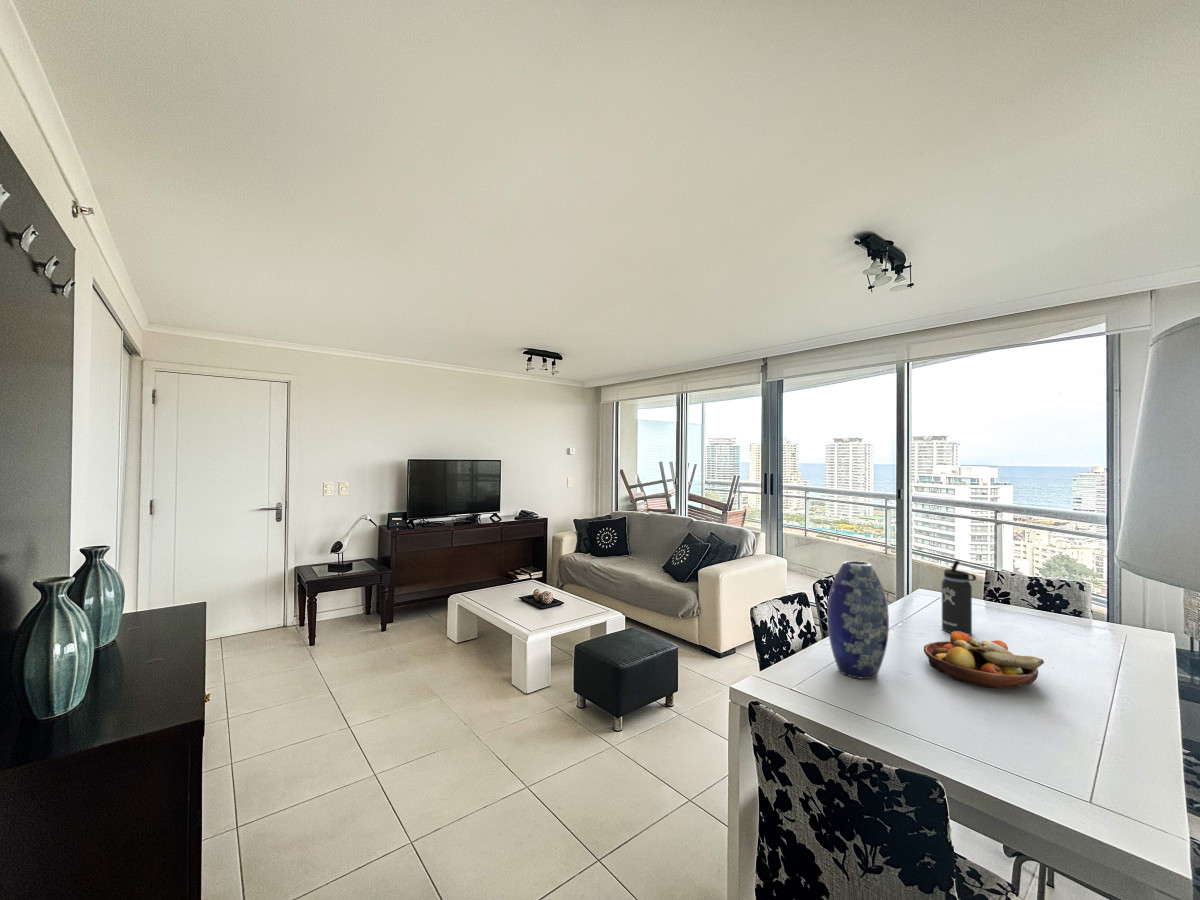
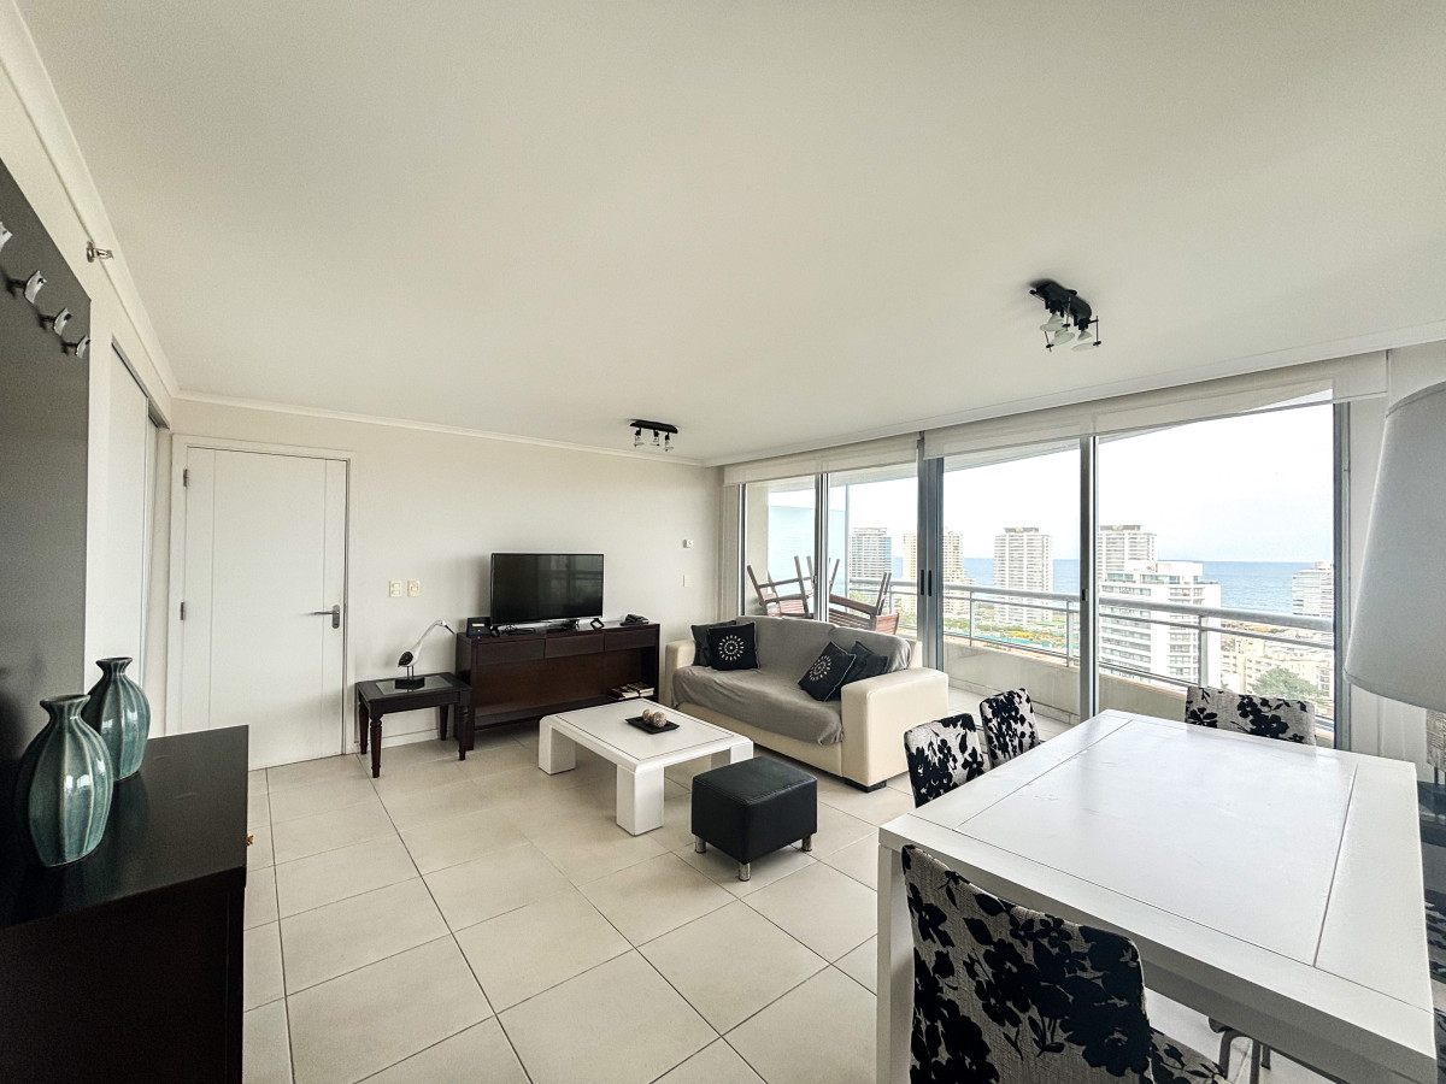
- thermos bottle (959, 596)
- fruit bowl (979, 654)
- vase (857, 617)
